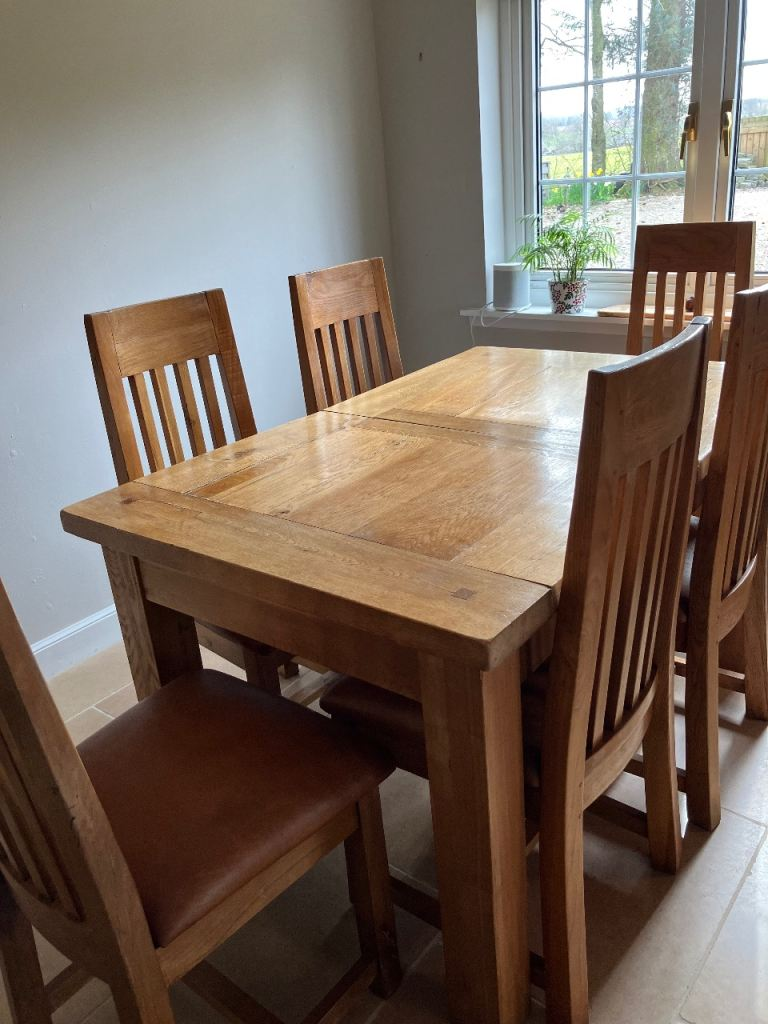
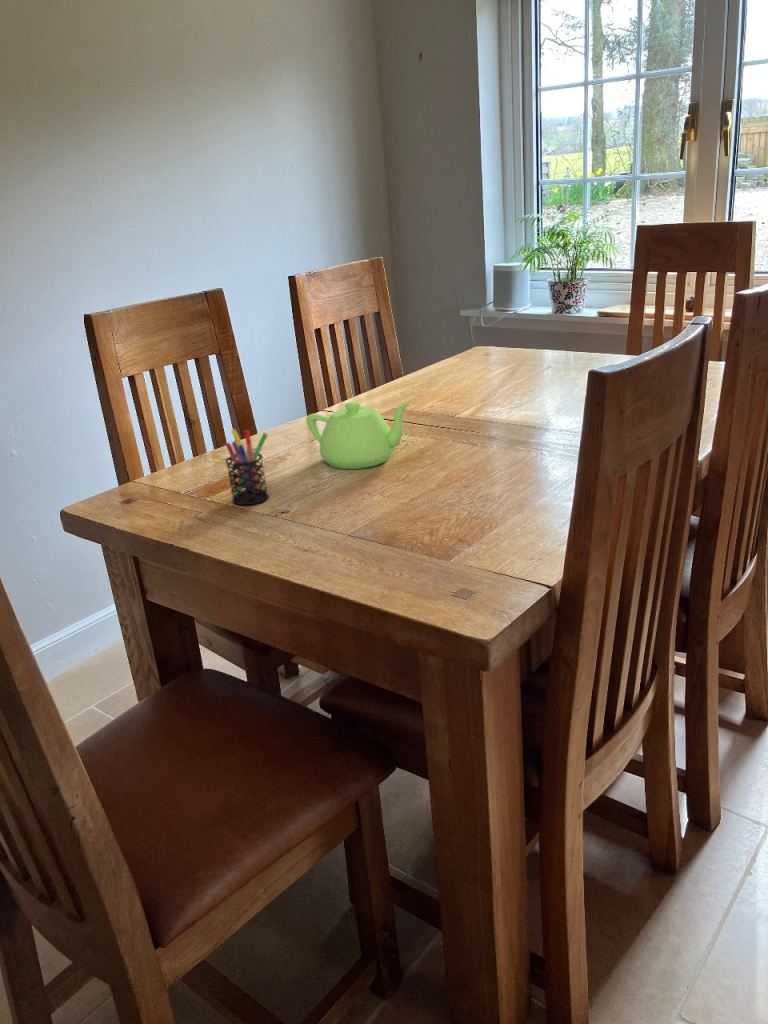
+ pen holder (249, 462)
+ teapot (359, 431)
